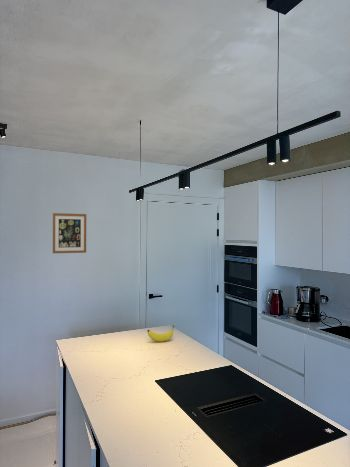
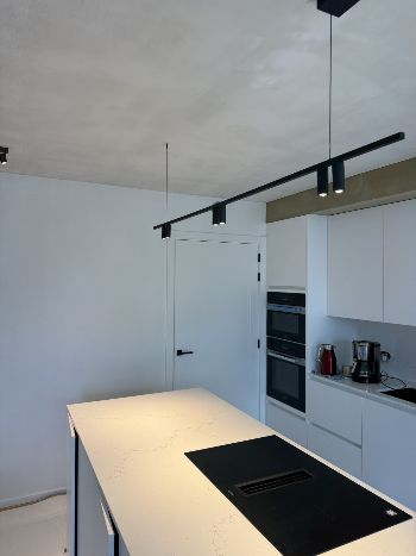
- fruit (161, 334)
- wall art (69, 233)
